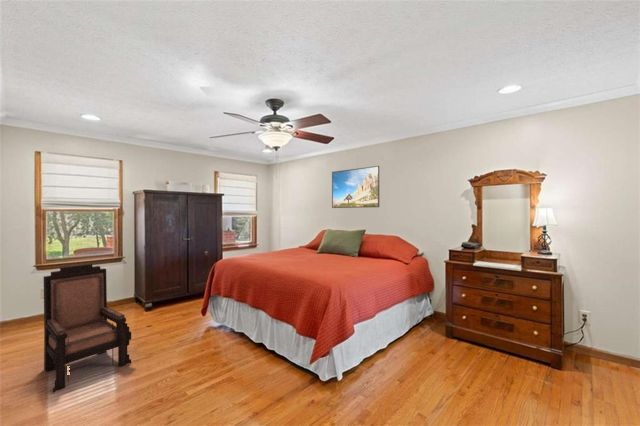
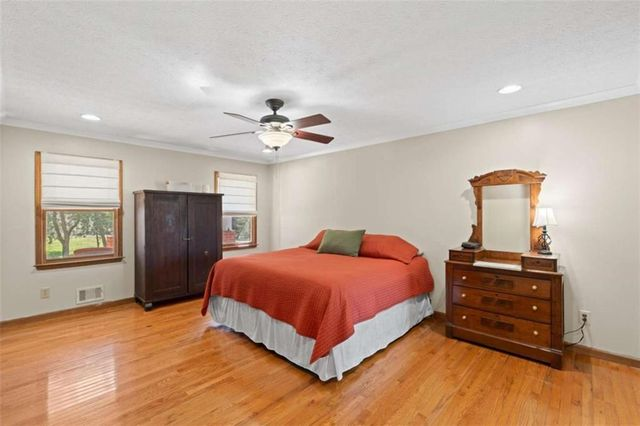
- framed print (354, 188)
- armchair (86, 318)
